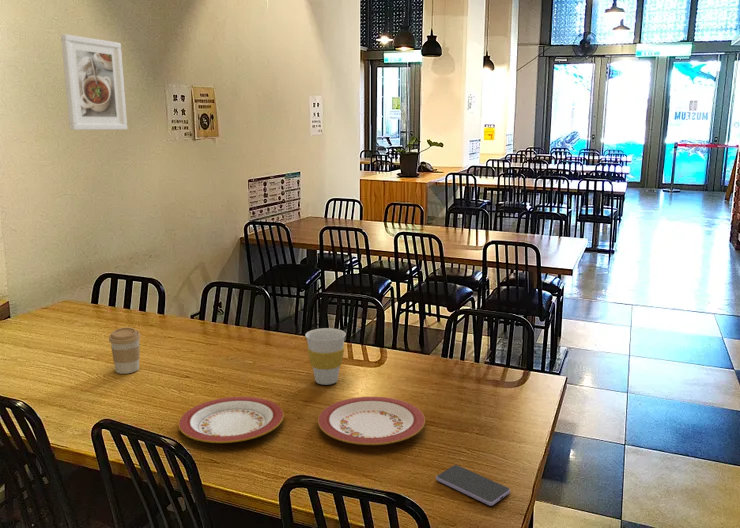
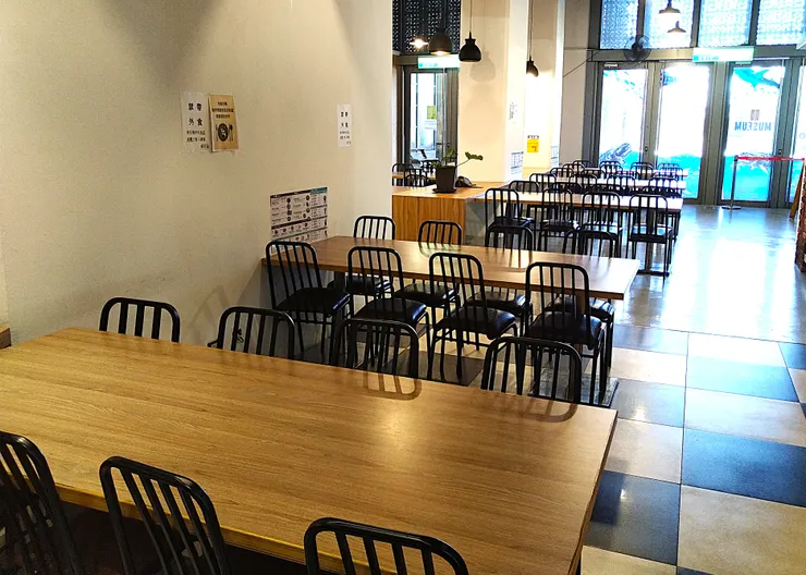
- plate (371, 422)
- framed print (96, 84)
- coffee cup (125, 350)
- plate (232, 421)
- smartphone (472, 484)
- cup (326, 357)
